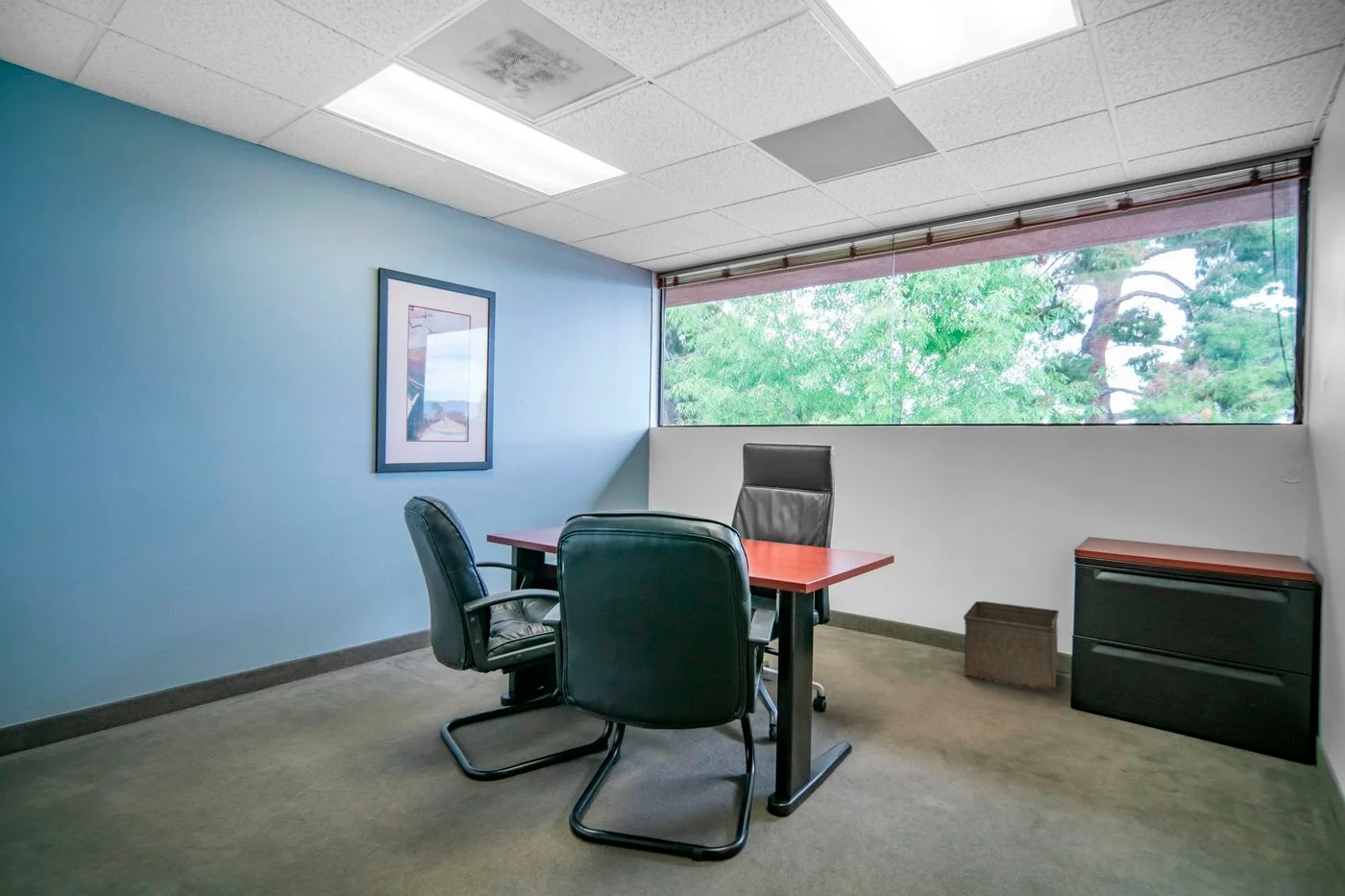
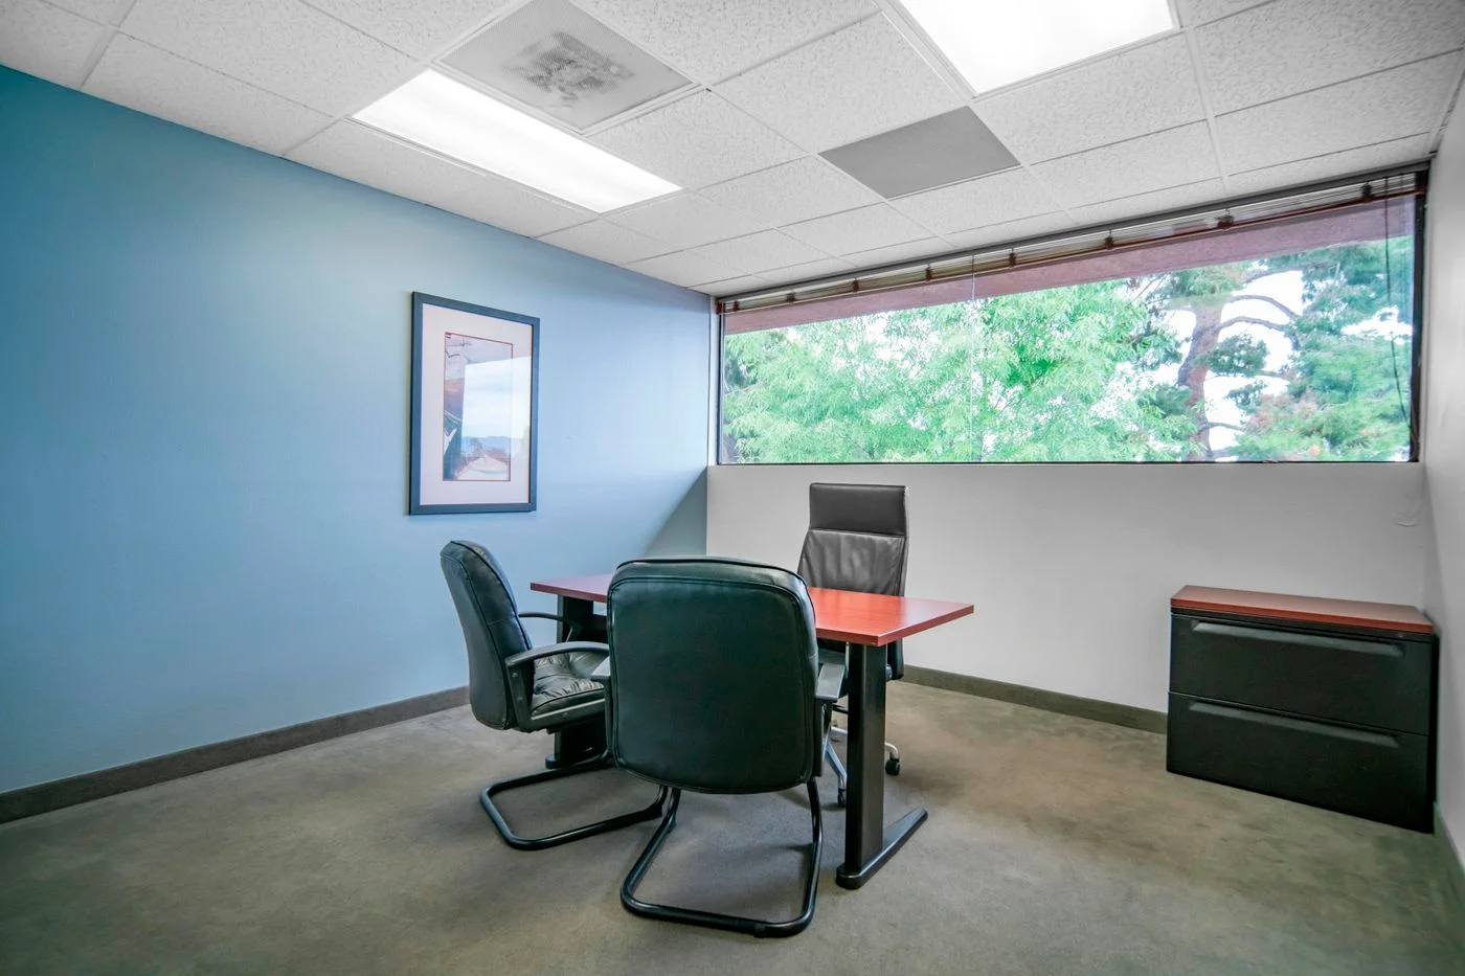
- storage bin (1012, 642)
